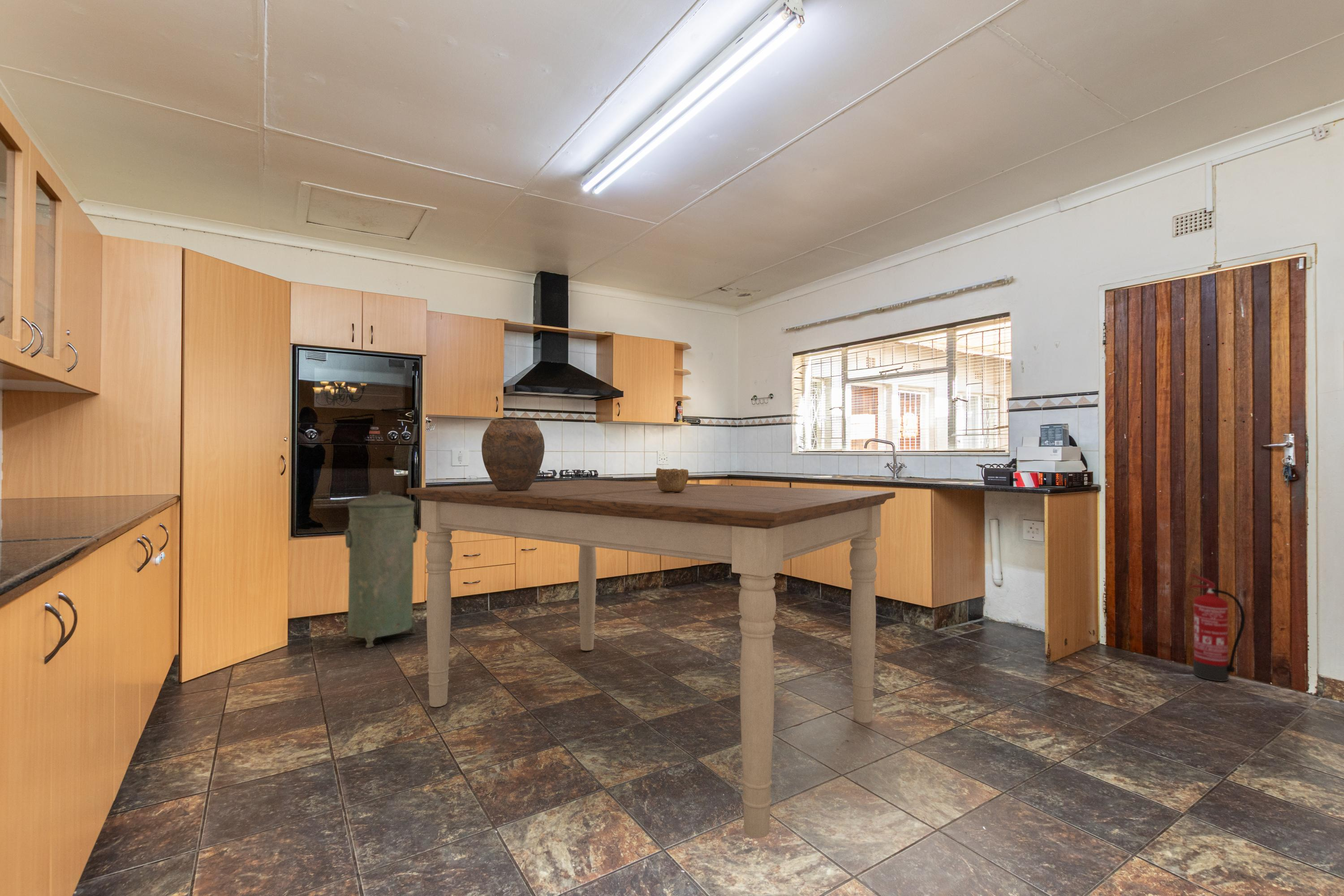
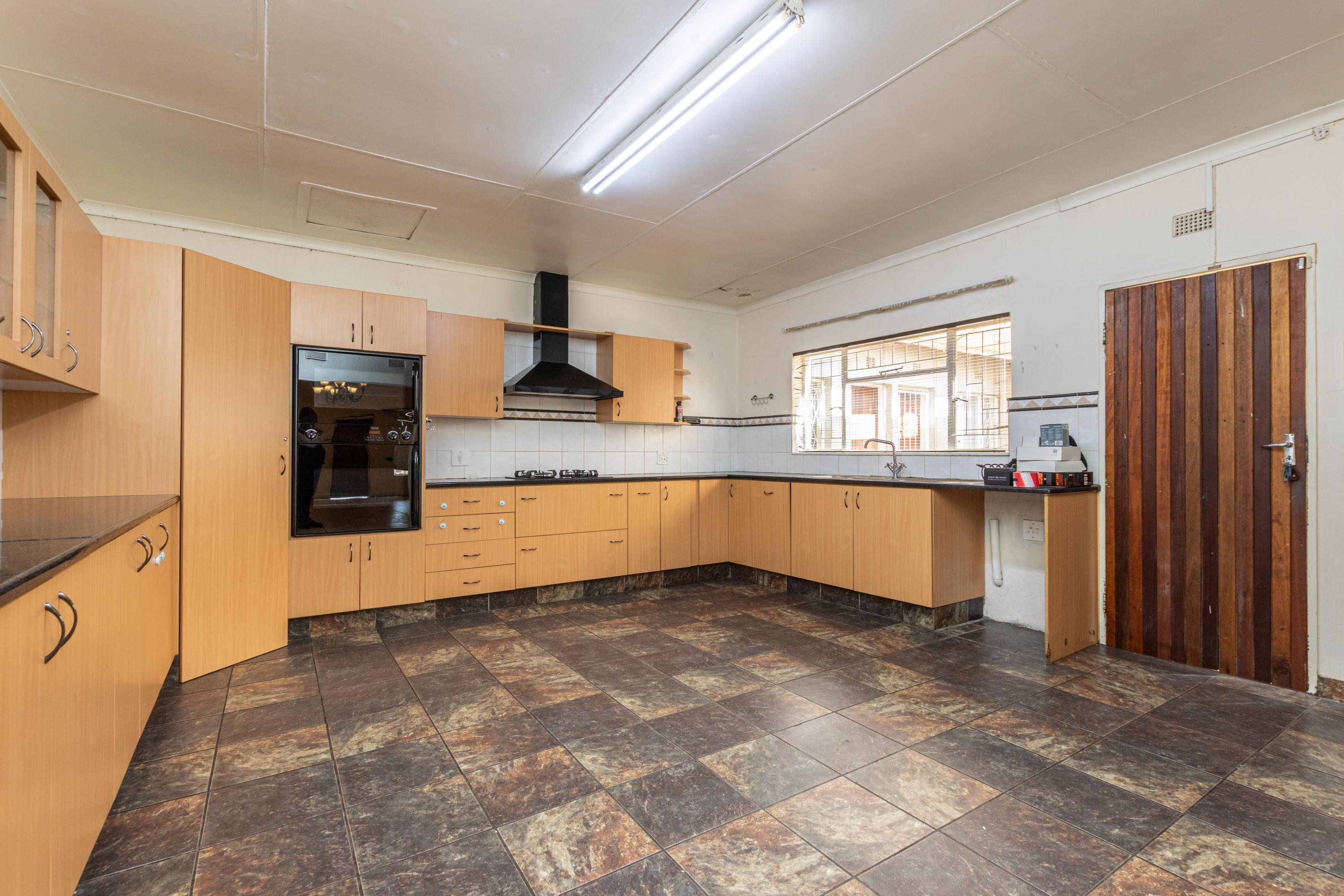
- vase (513, 454)
- trash can (382, 564)
- bowl (672, 479)
- dining table (651, 554)
- fire extinguisher (1216, 628)
